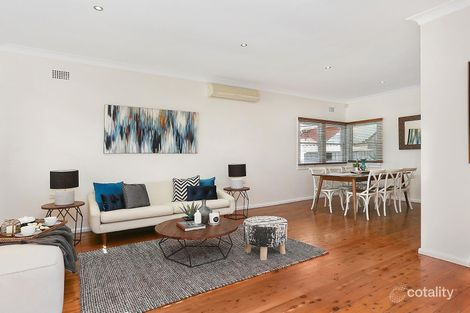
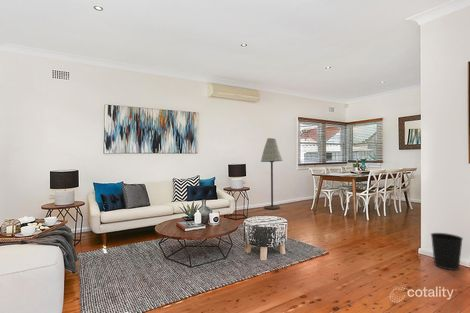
+ floor lamp (271, 173)
+ wastebasket (446, 251)
